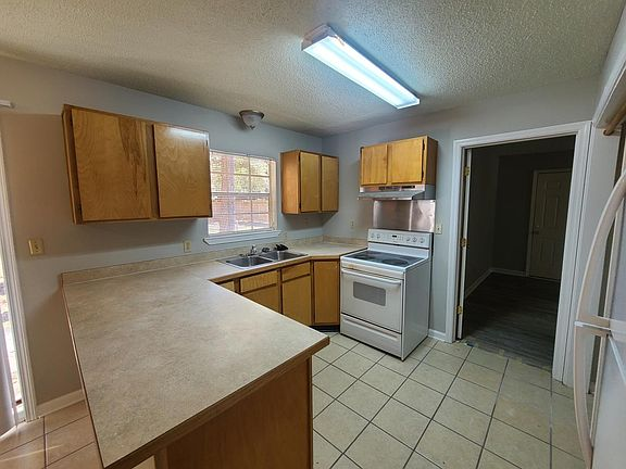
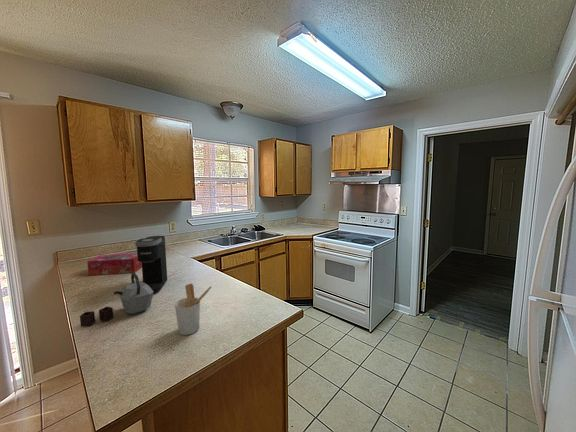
+ tissue box (116, 263)
+ kettle (119, 295)
+ coffee maker (152, 262)
+ utensil holder (194, 308)
